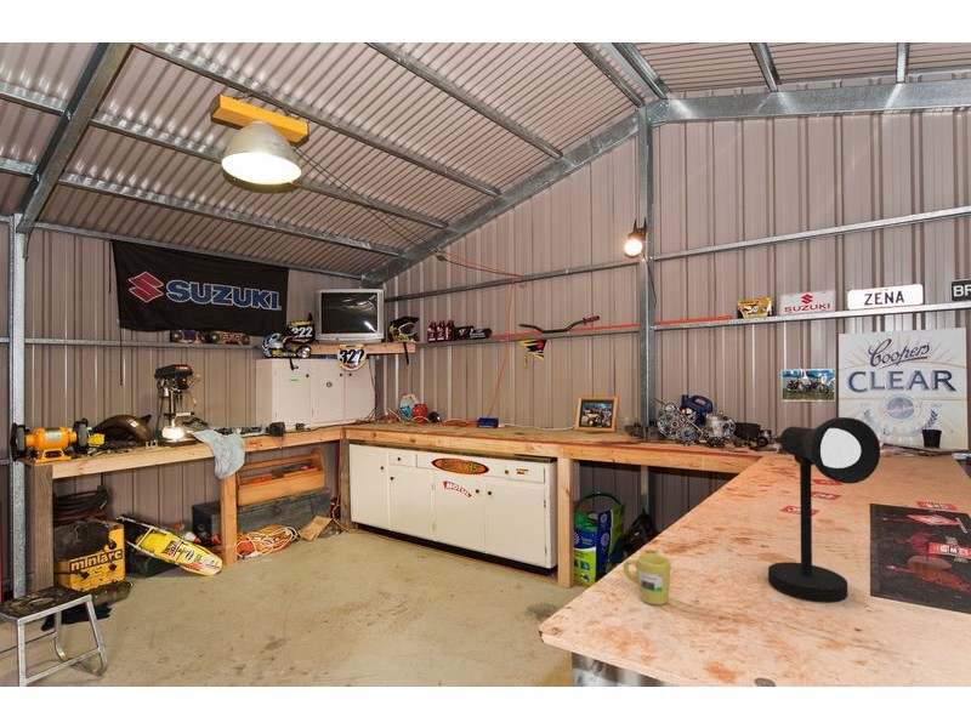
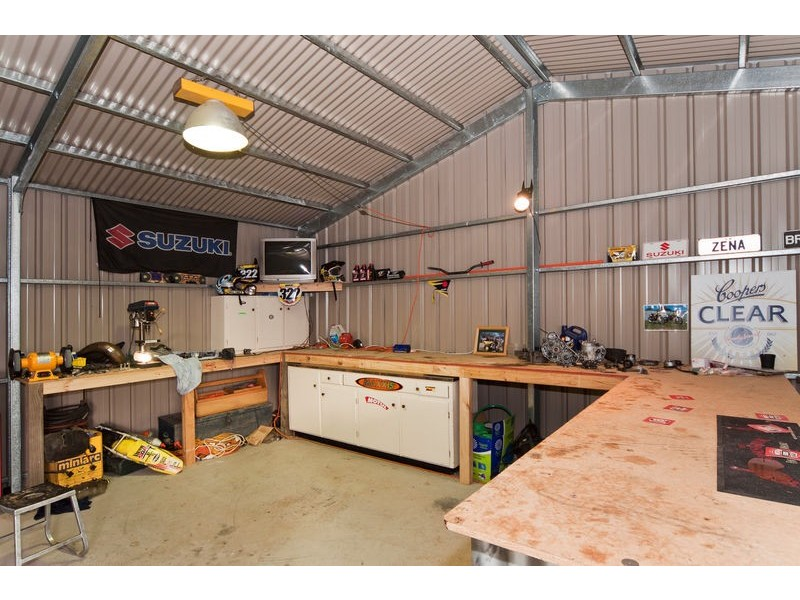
- desk lamp (811, 504)
- mug (646, 576)
